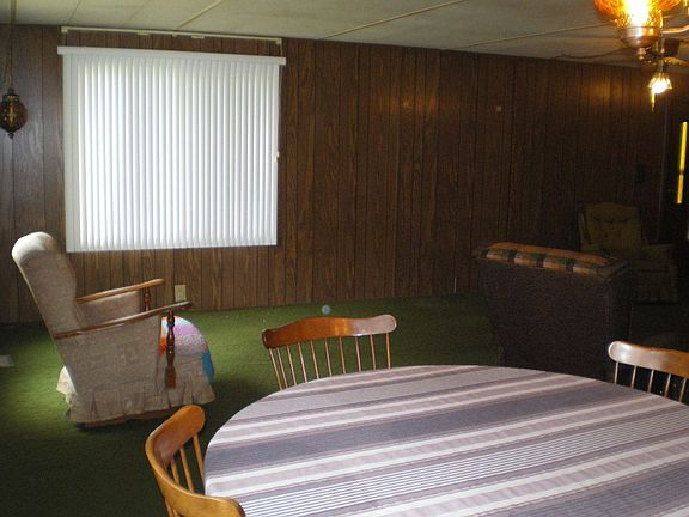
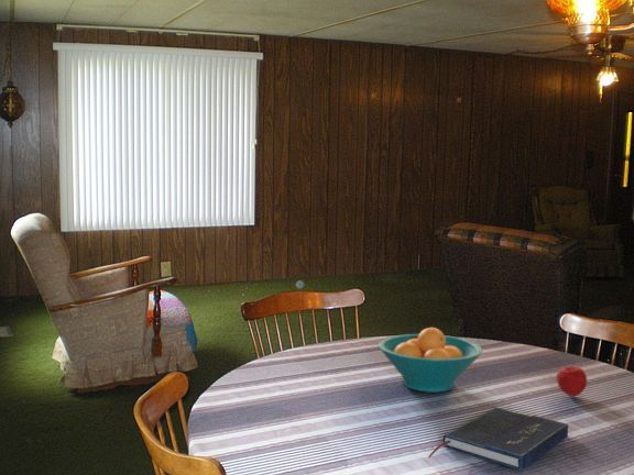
+ book (496, 440)
+ apple (571, 380)
+ fruit bowl (429, 356)
